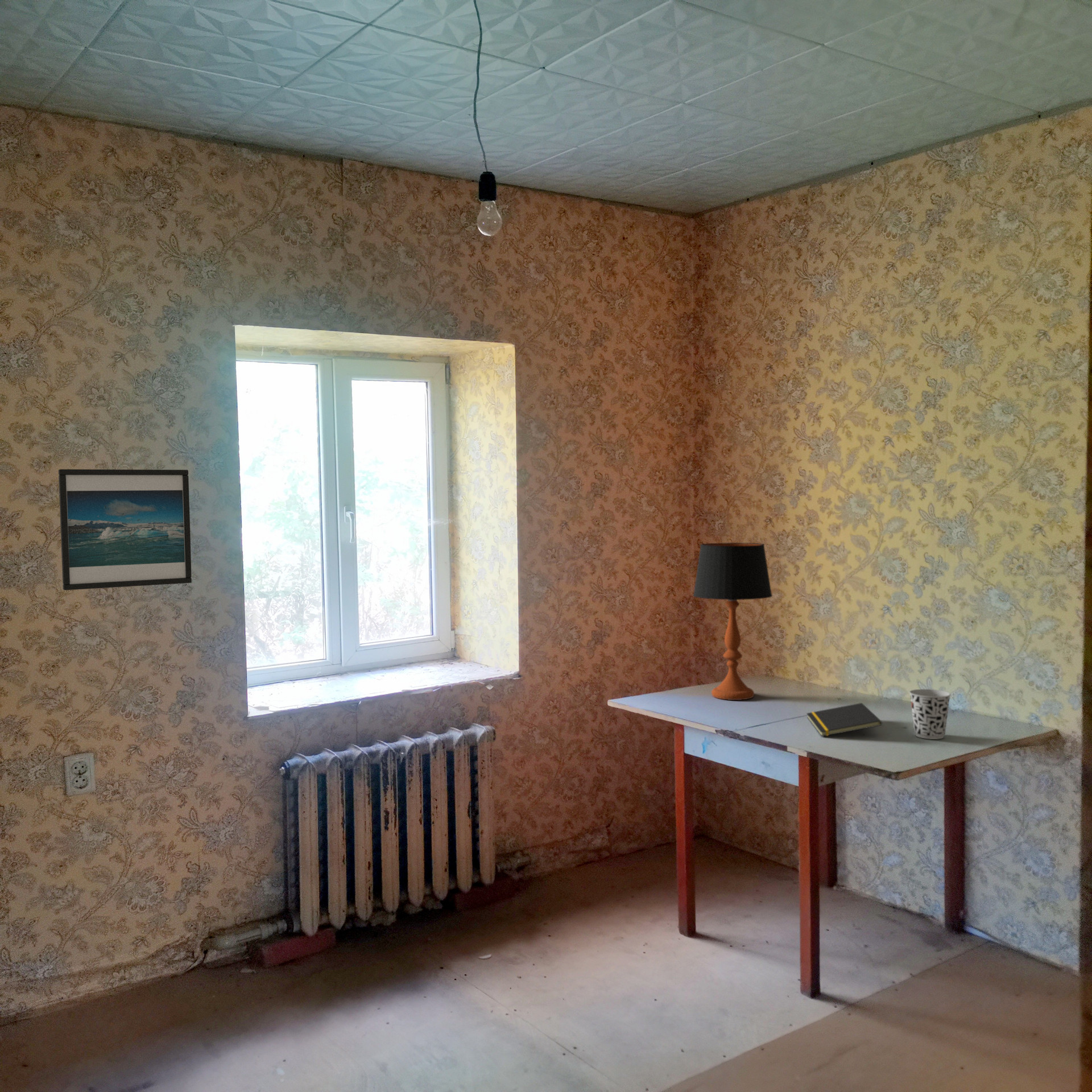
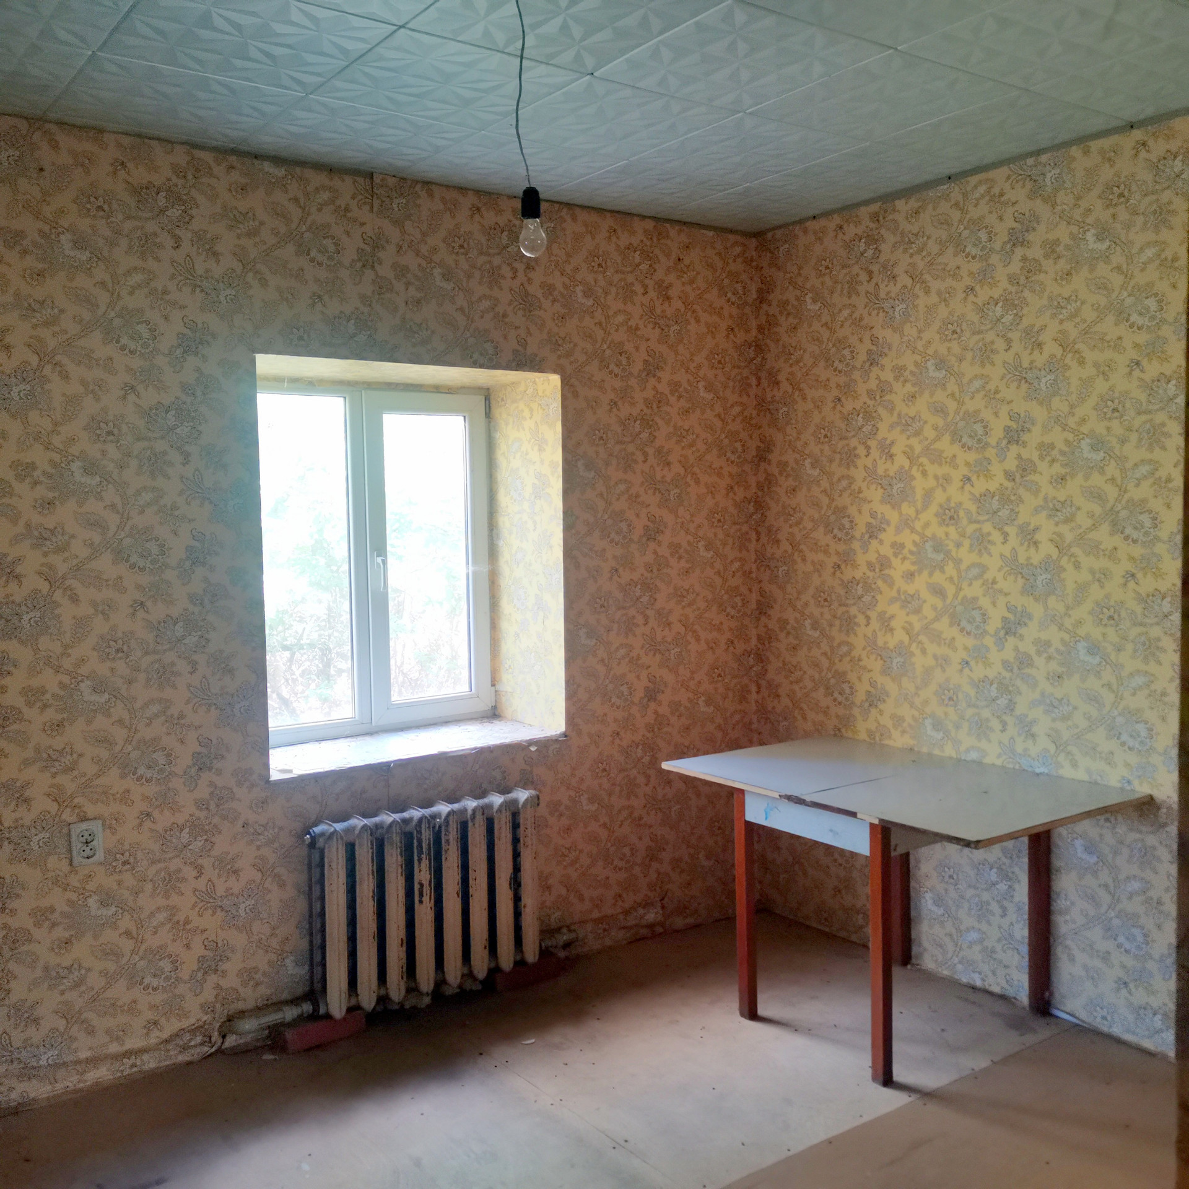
- notepad (842, 719)
- cup (929, 714)
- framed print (127, 528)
- table lamp (732, 620)
